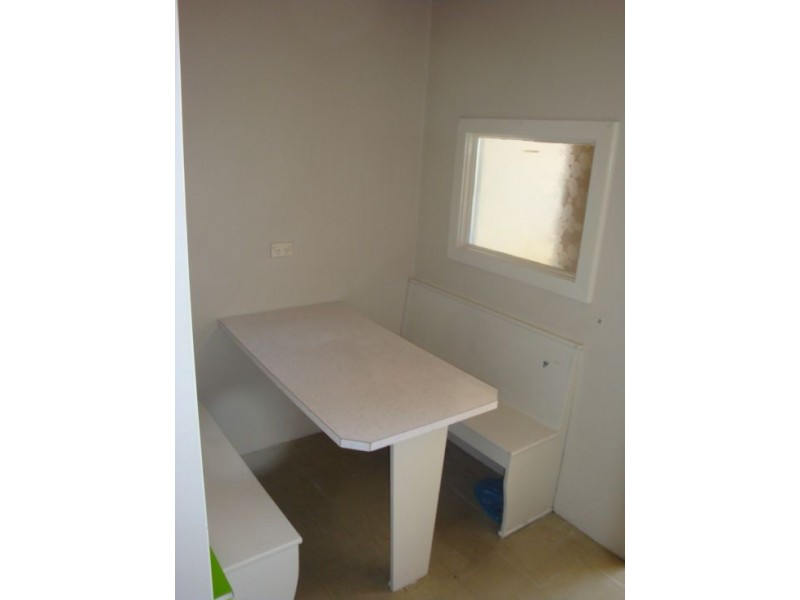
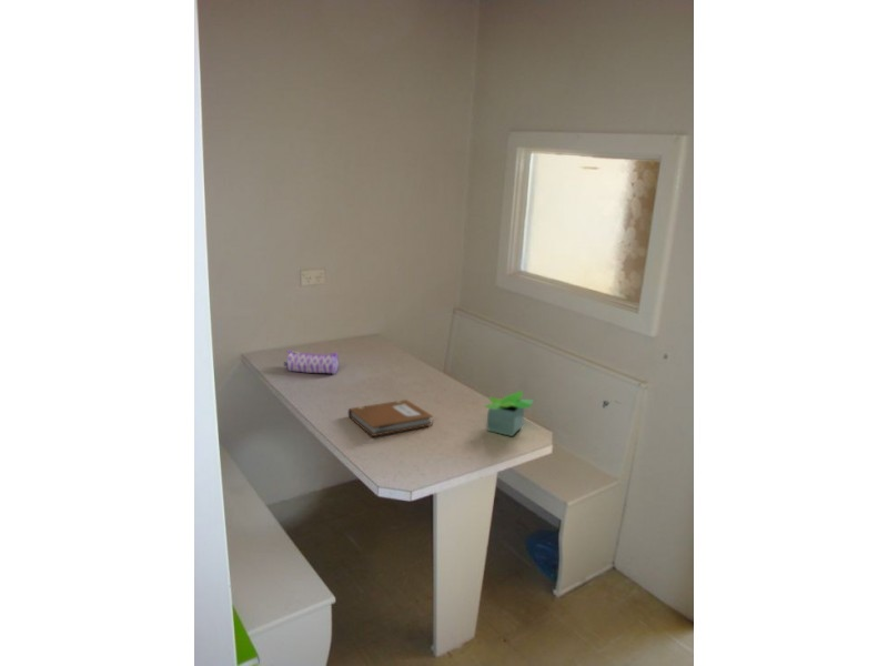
+ notebook (391, 415)
+ potted plant (508, 412)
+ pencil case (312, 361)
